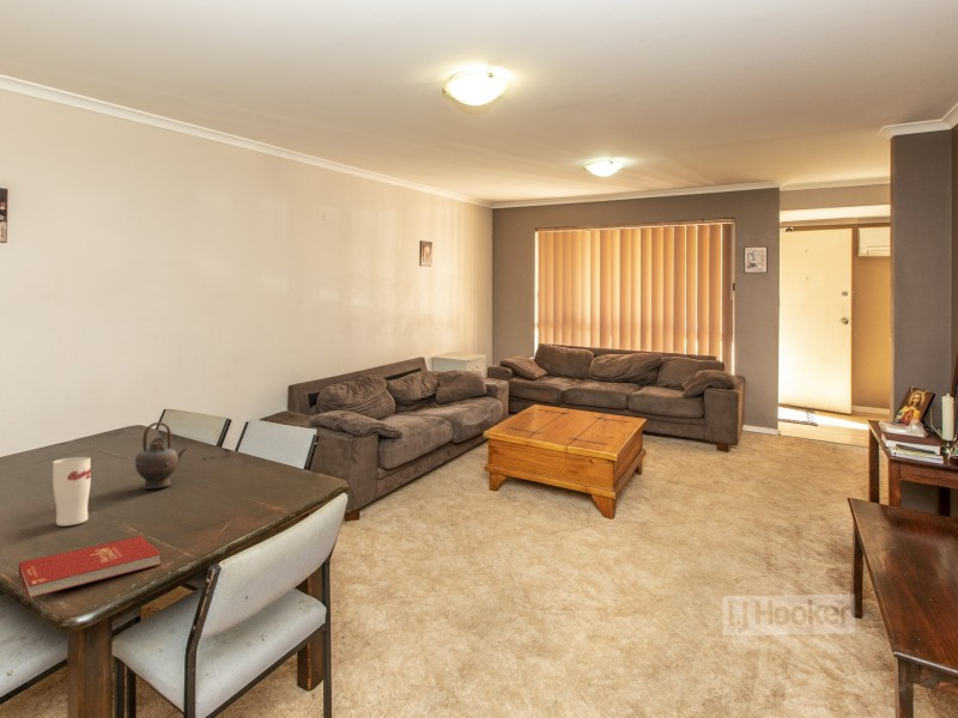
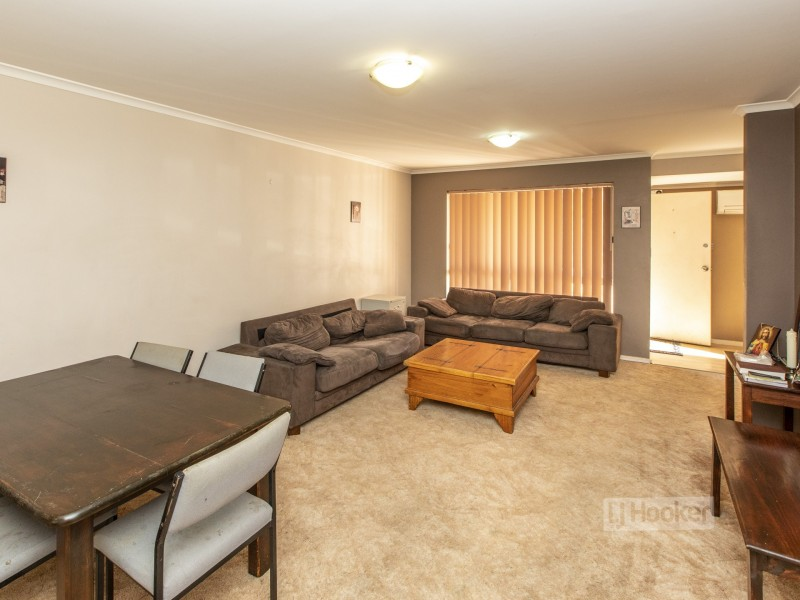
- book (91, 562)
- teapot (162, 454)
- cup (72, 491)
